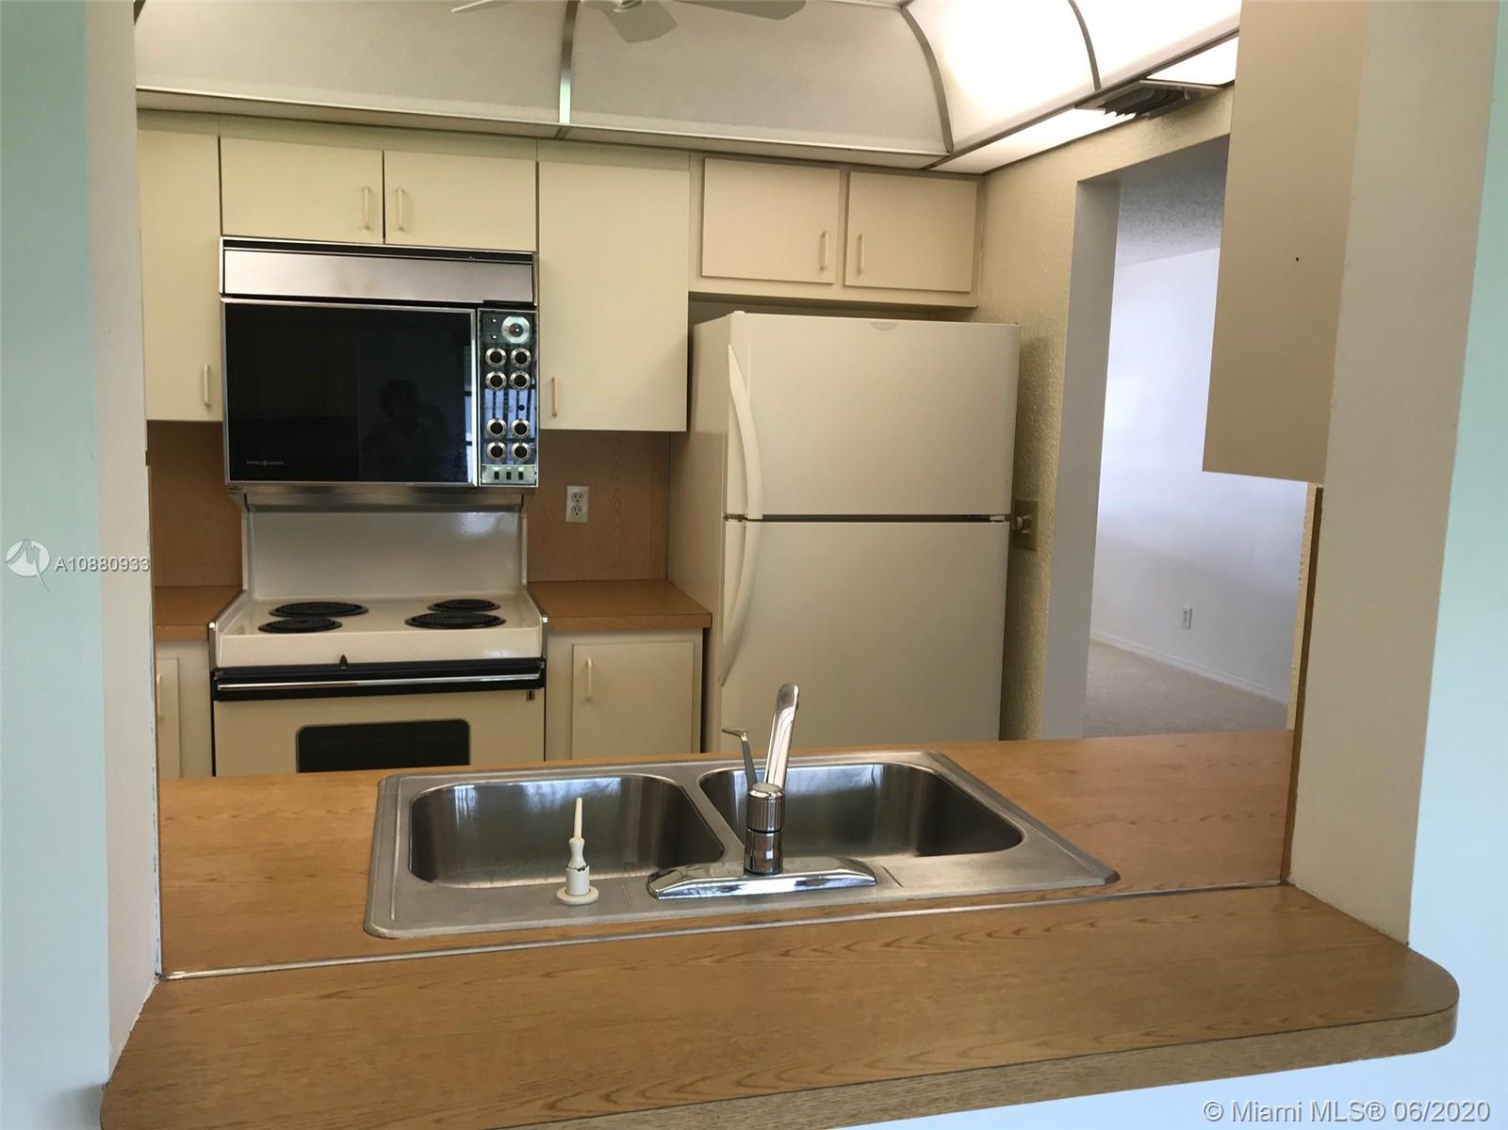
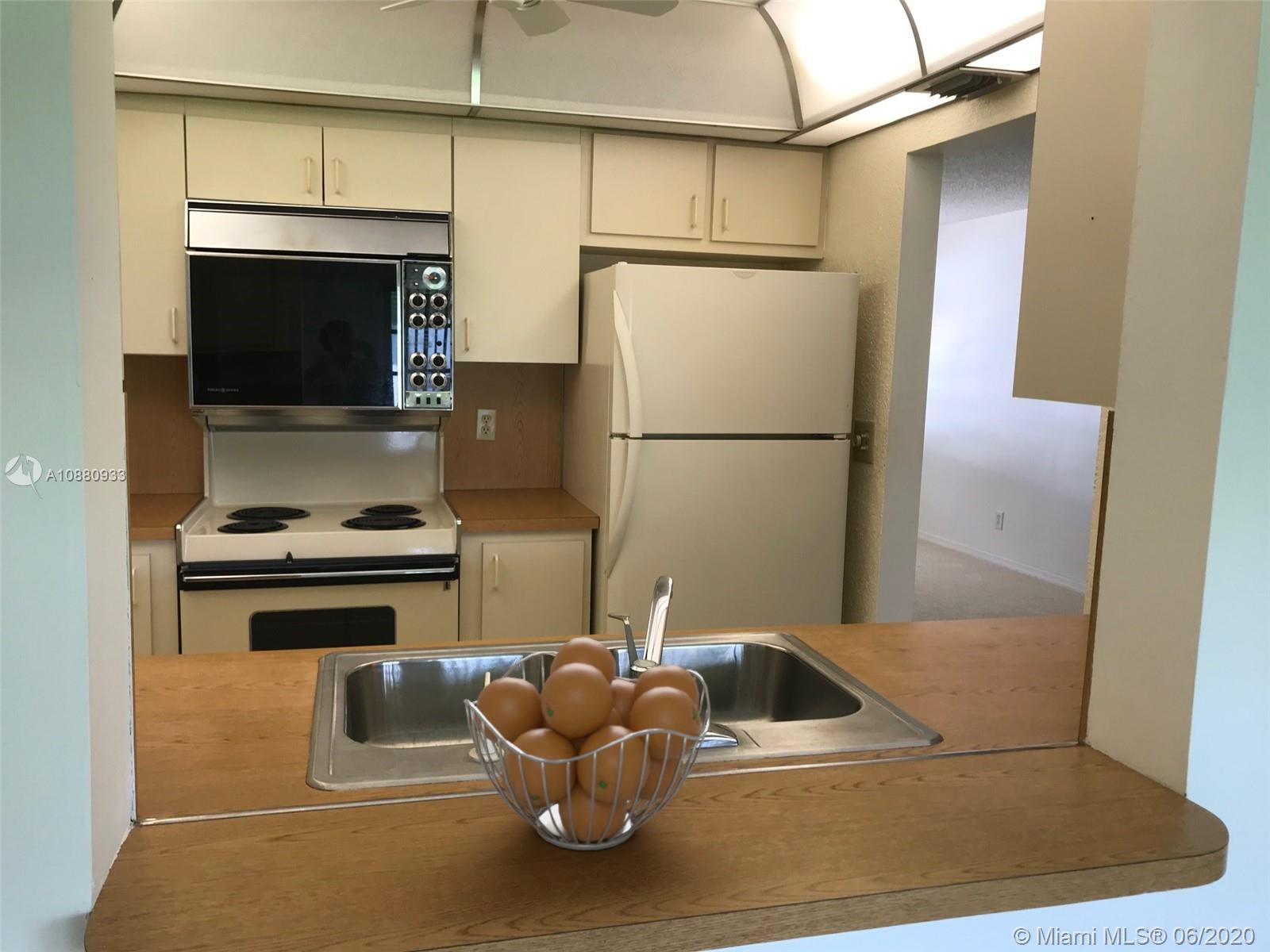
+ fruit basket (587, 739)
